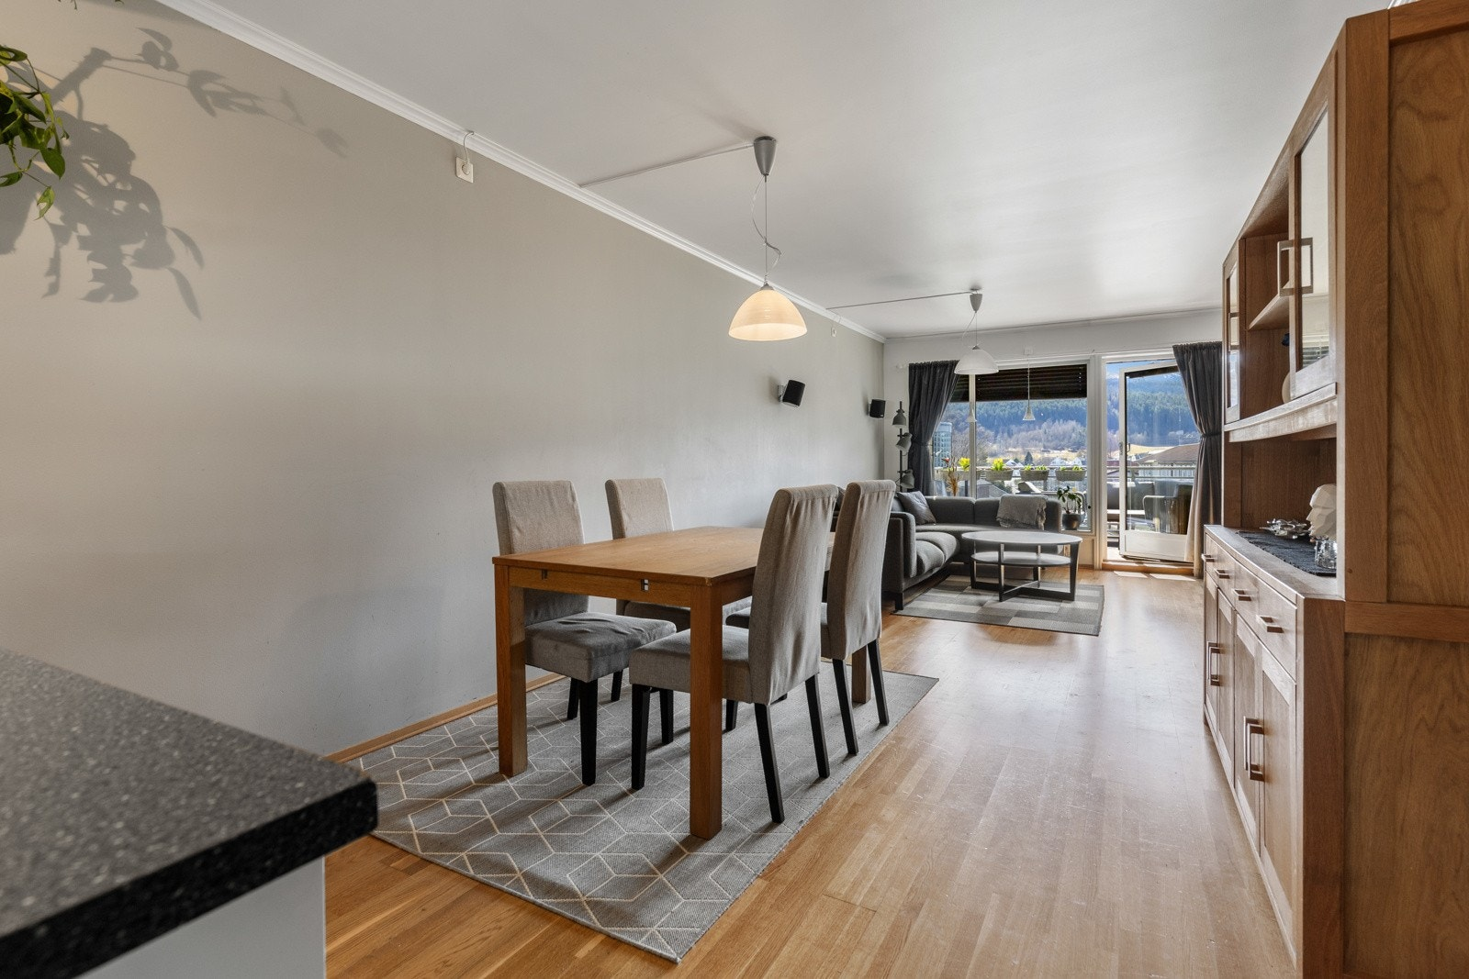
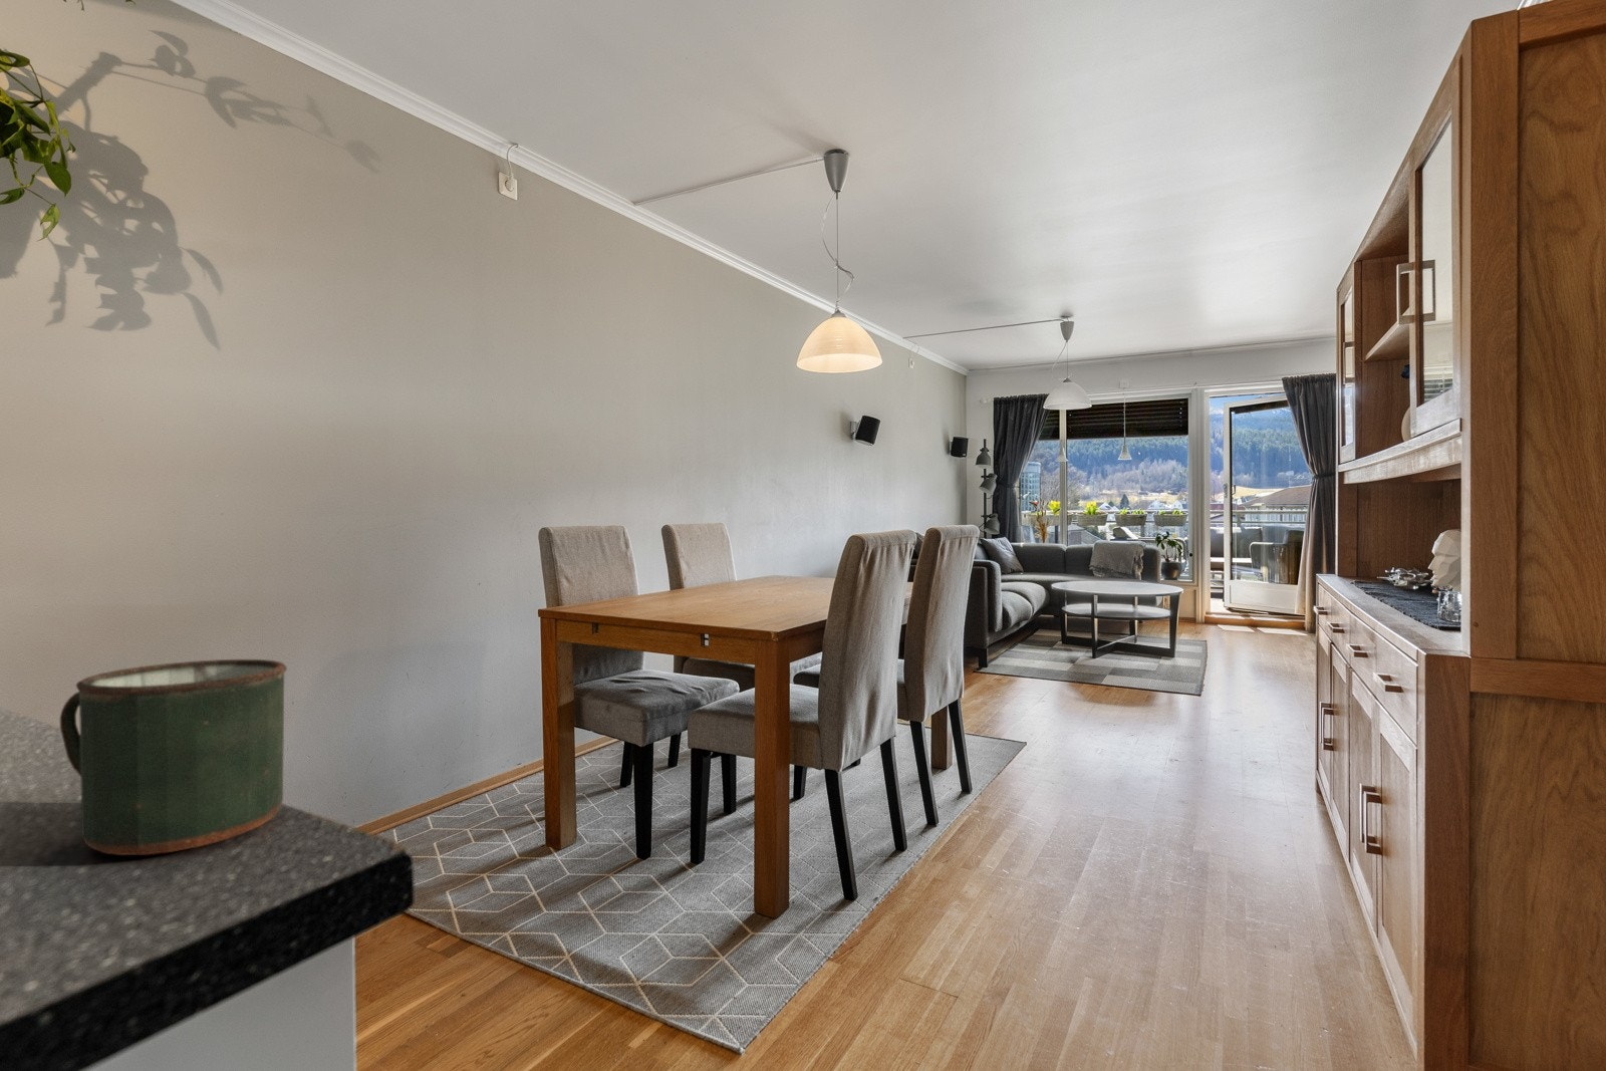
+ mug (164, 748)
